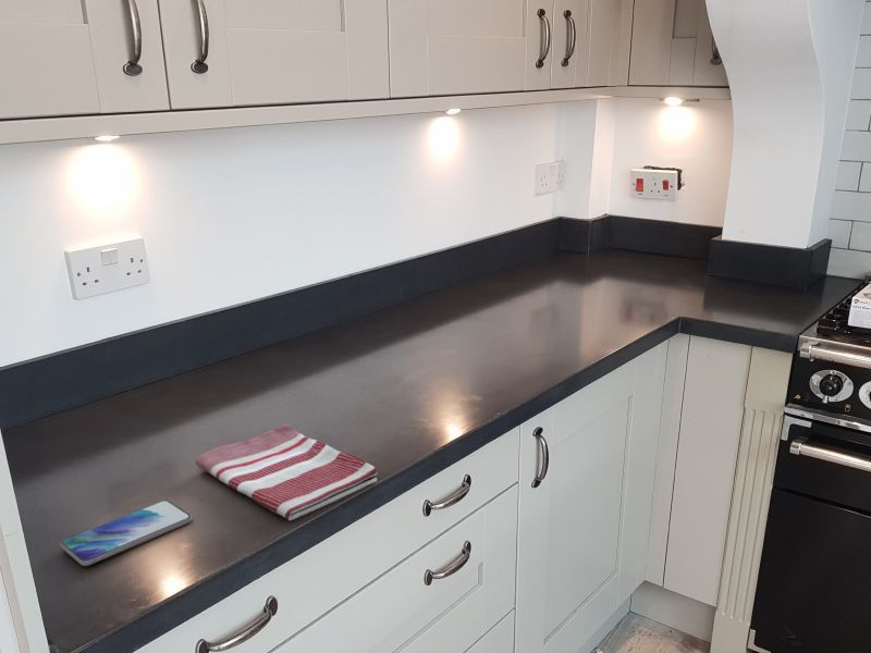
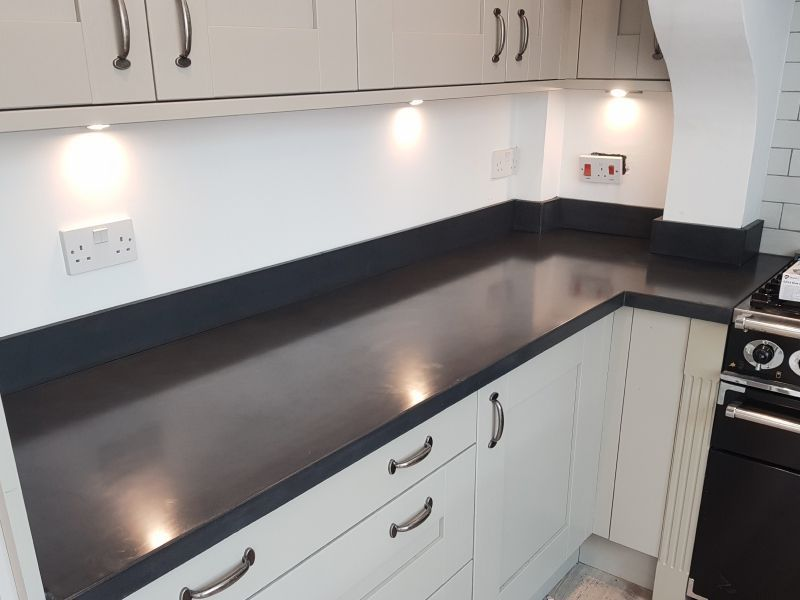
- smartphone (127, 530)
- dish towel (285, 467)
